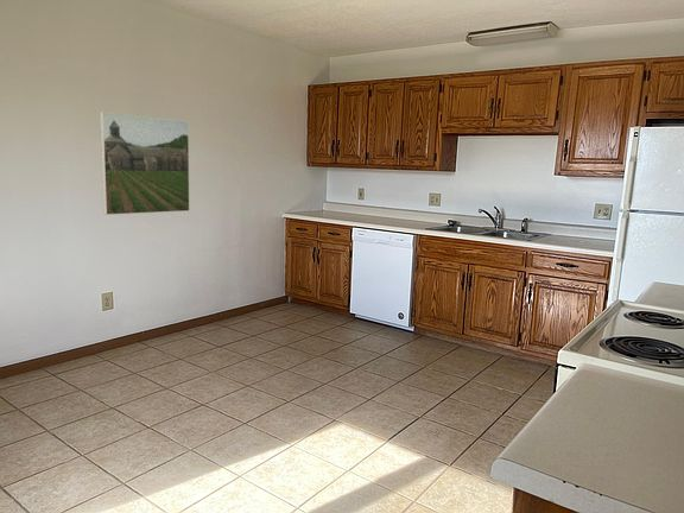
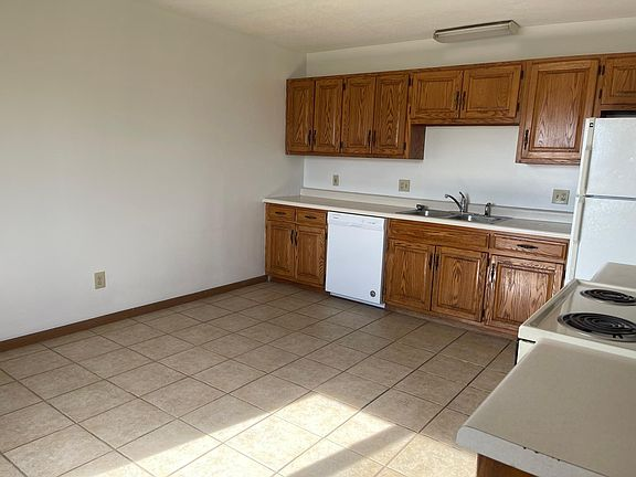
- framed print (148, 165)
